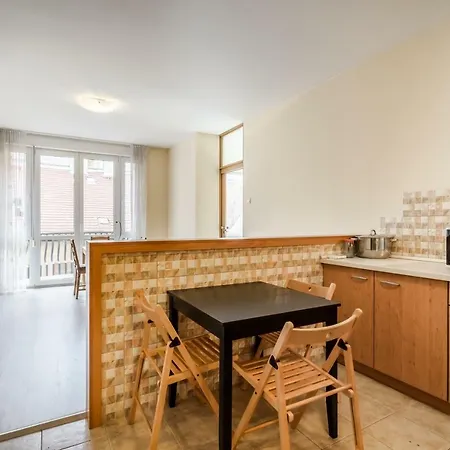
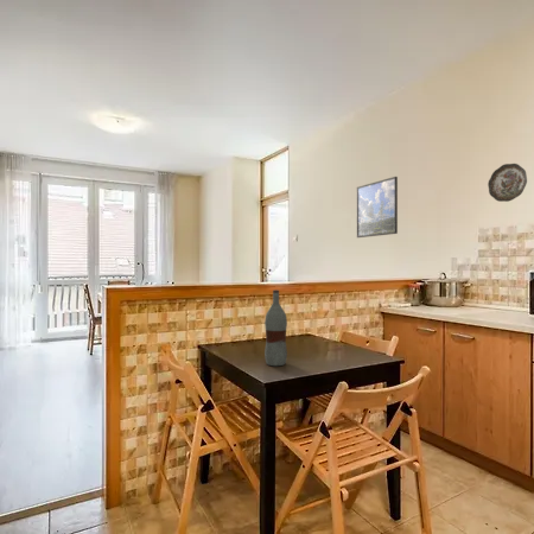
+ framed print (375, 209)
+ decorative plate (507, 183)
+ bottle (275, 326)
